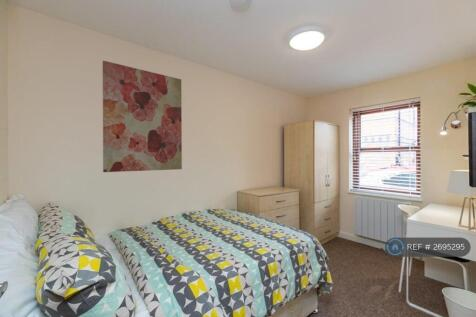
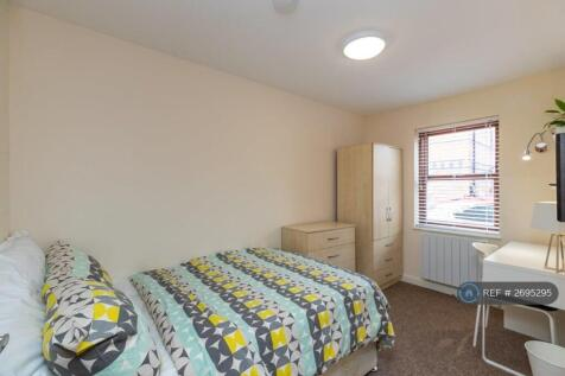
- wall art (146, 120)
